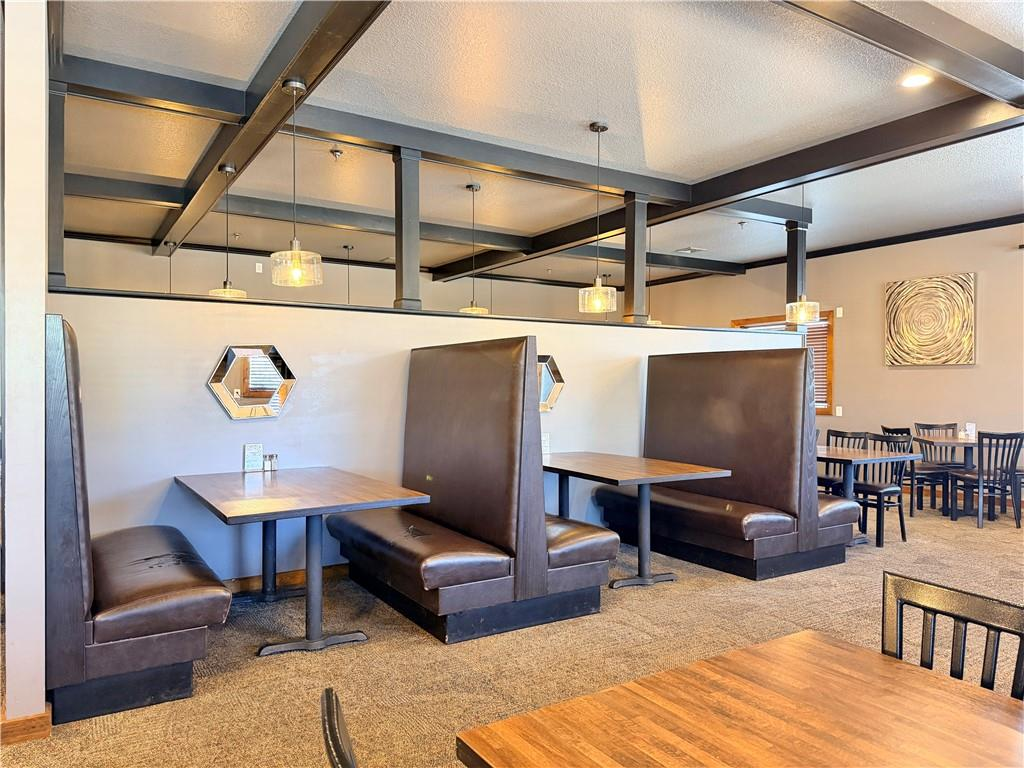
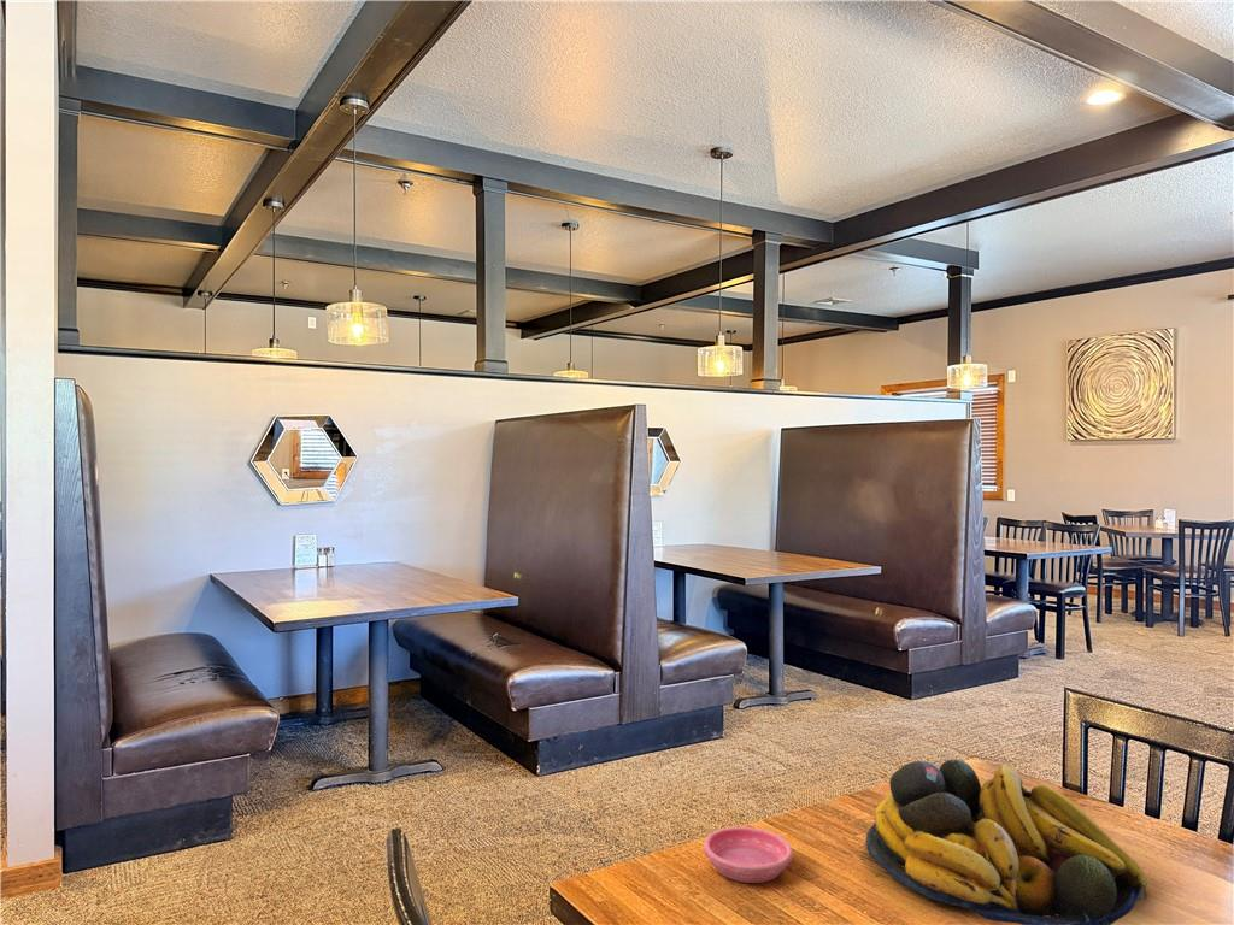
+ saucer (747, 855)
+ fruit bowl (995, 819)
